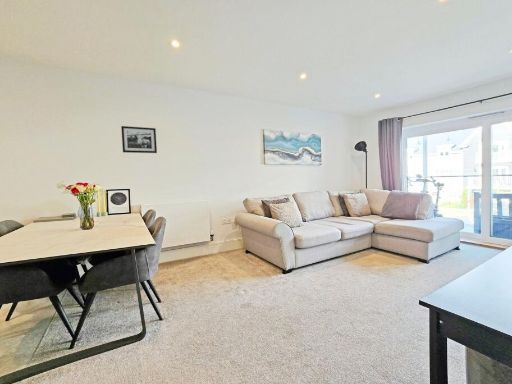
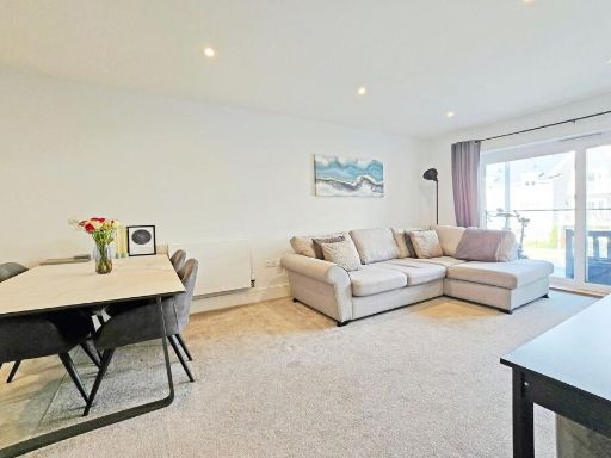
- picture frame (139, 140)
